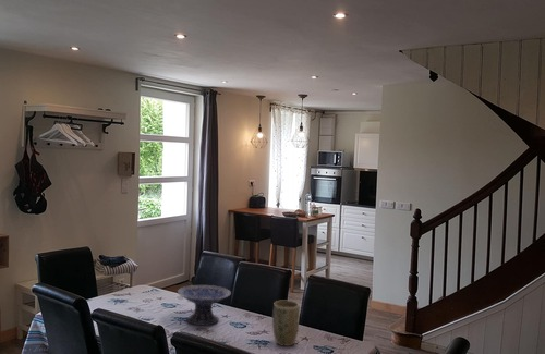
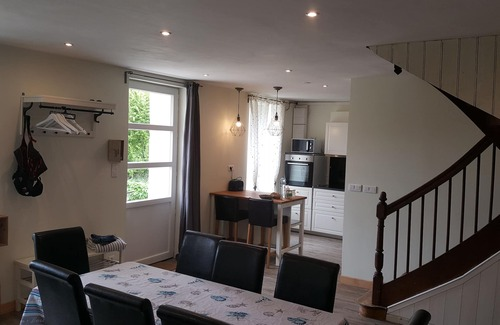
- plant pot (286, 322)
- decorative bowl (204, 305)
